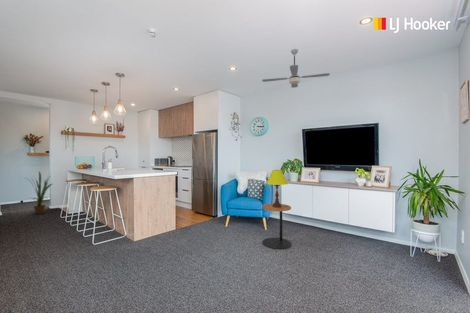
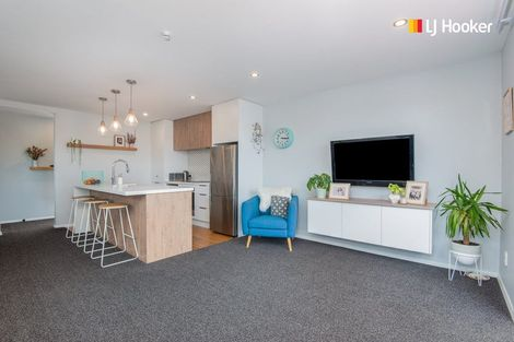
- ceiling fan (294, 66)
- table lamp (276, 188)
- house plant (38, 192)
- side table (280, 224)
